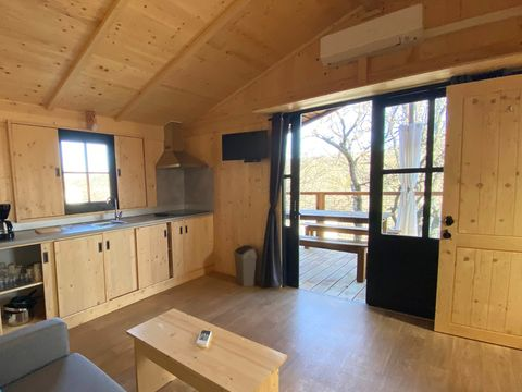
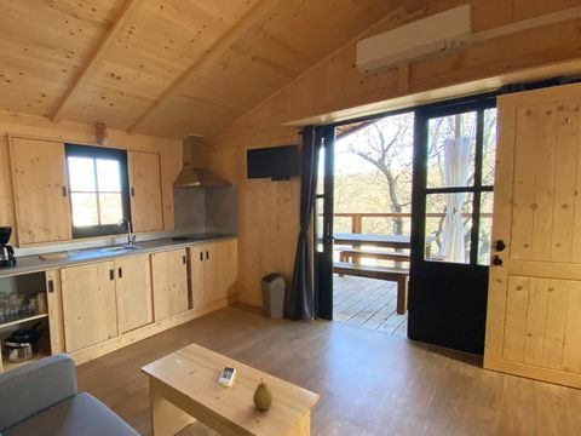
+ fruit (263, 392)
